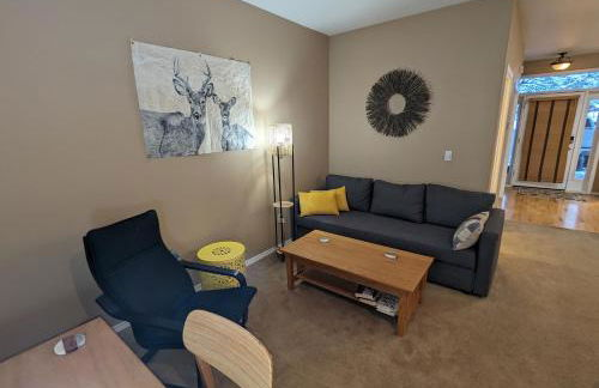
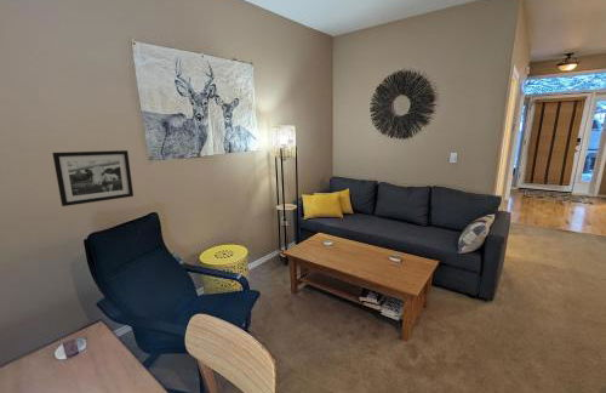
+ picture frame (96, 176)
